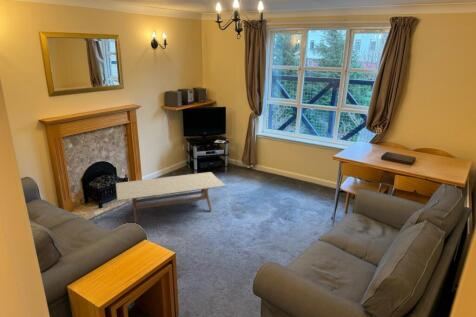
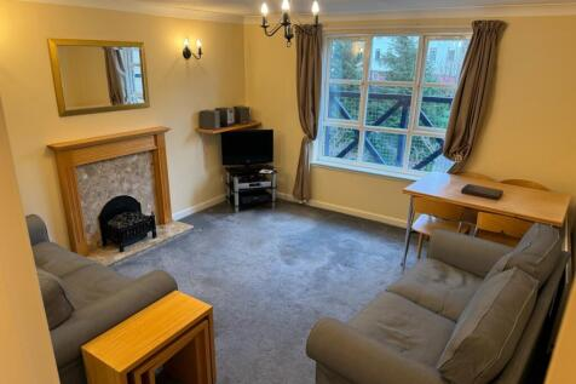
- coffee table (170, 196)
